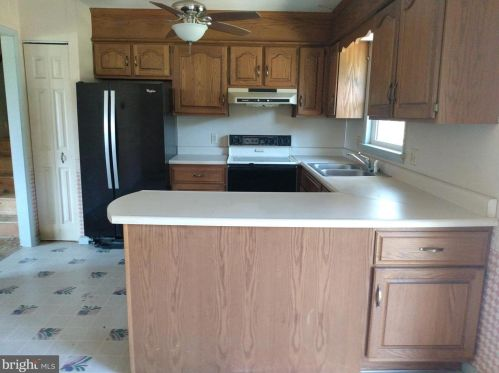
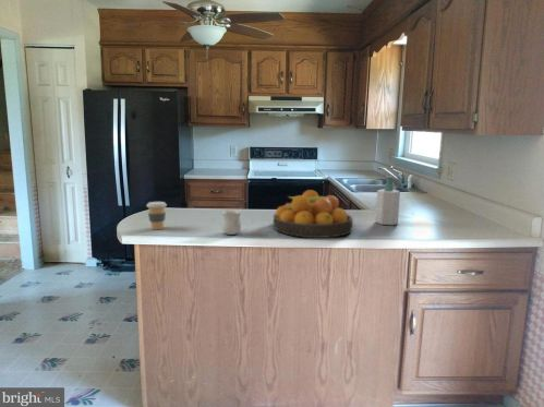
+ soap bottle (387, 200)
+ fruit bowl (313, 211)
+ mug (231, 222)
+ coffee cup (157, 215)
